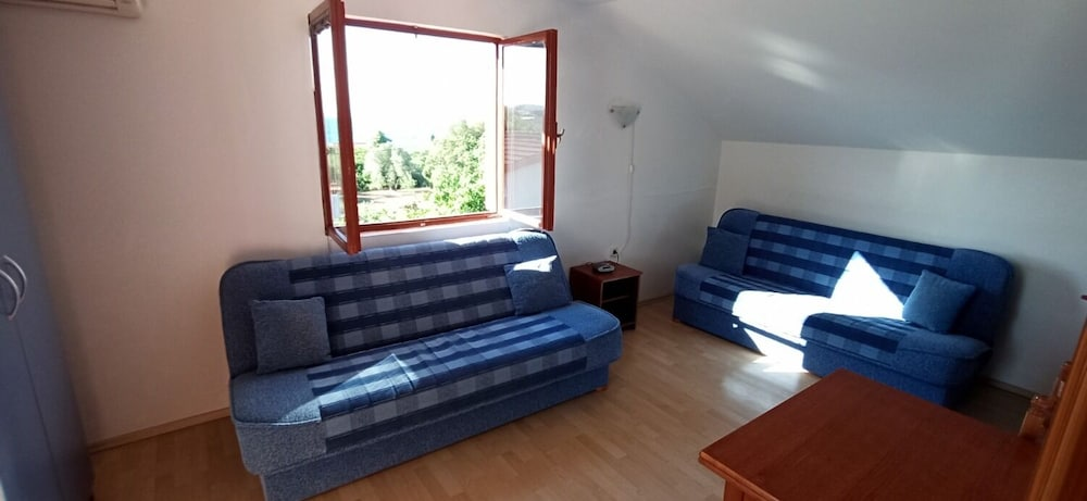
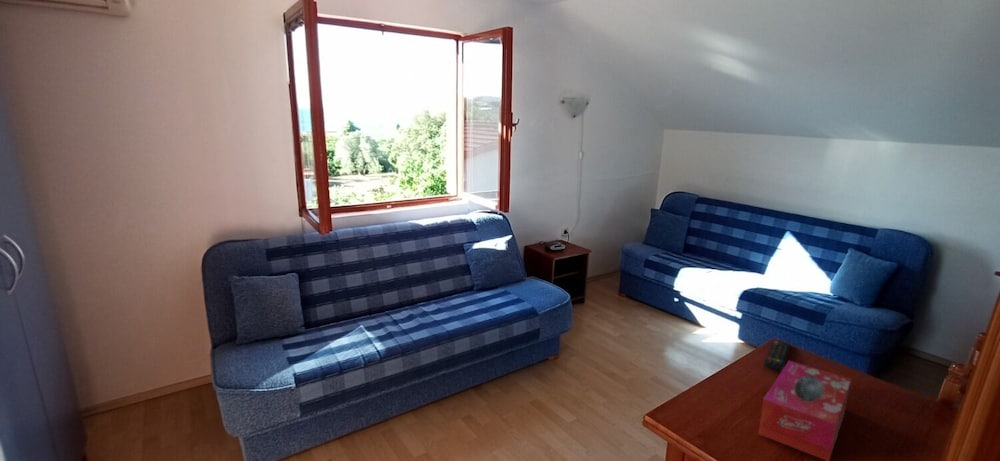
+ tissue box (806, 405)
+ remote control (777, 355)
